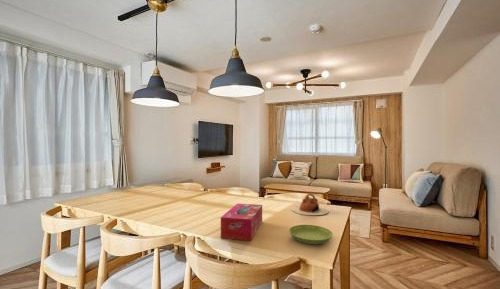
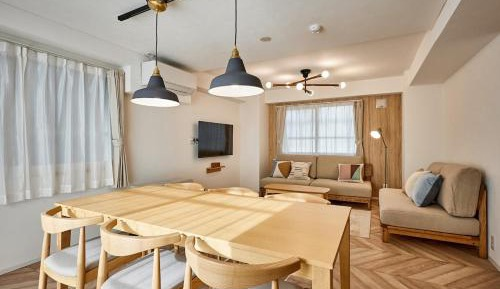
- teapot (309, 202)
- tissue box (243, 219)
- saucer (310, 234)
